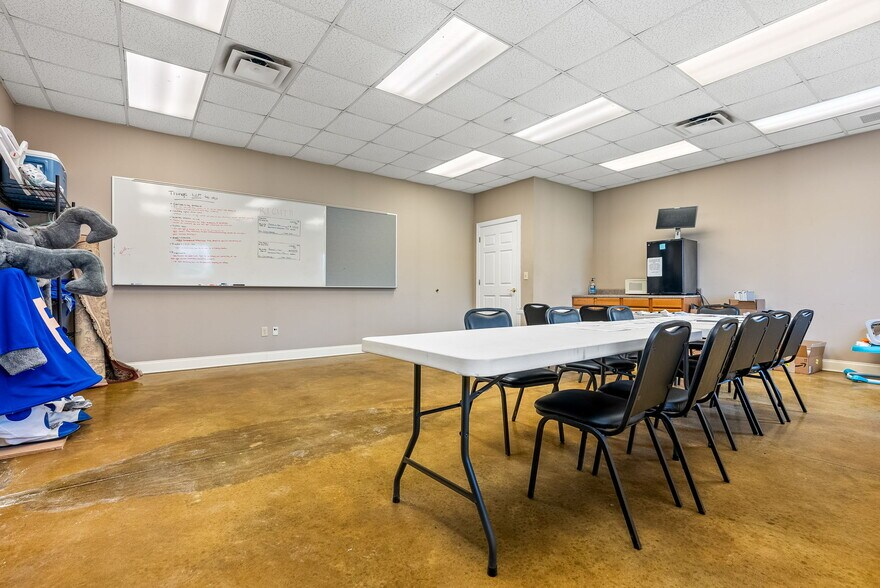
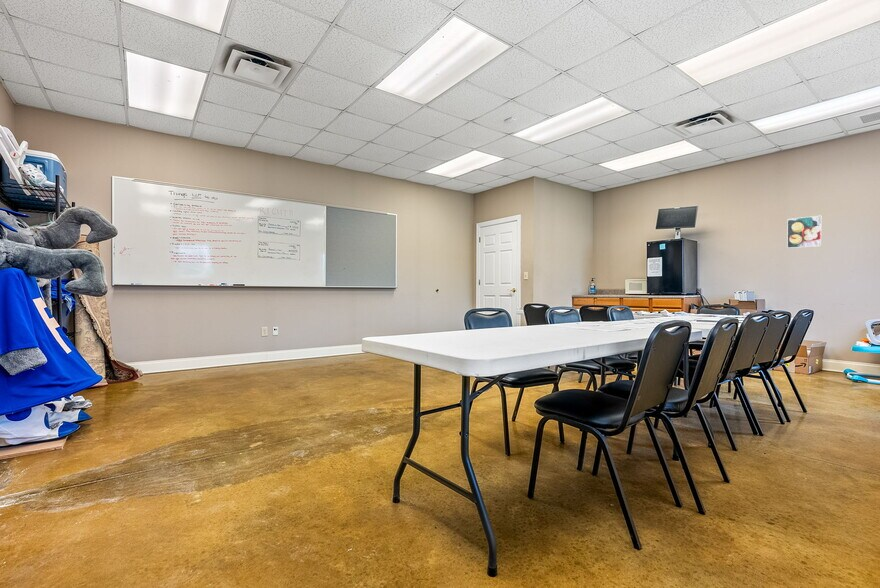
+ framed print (804, 232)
